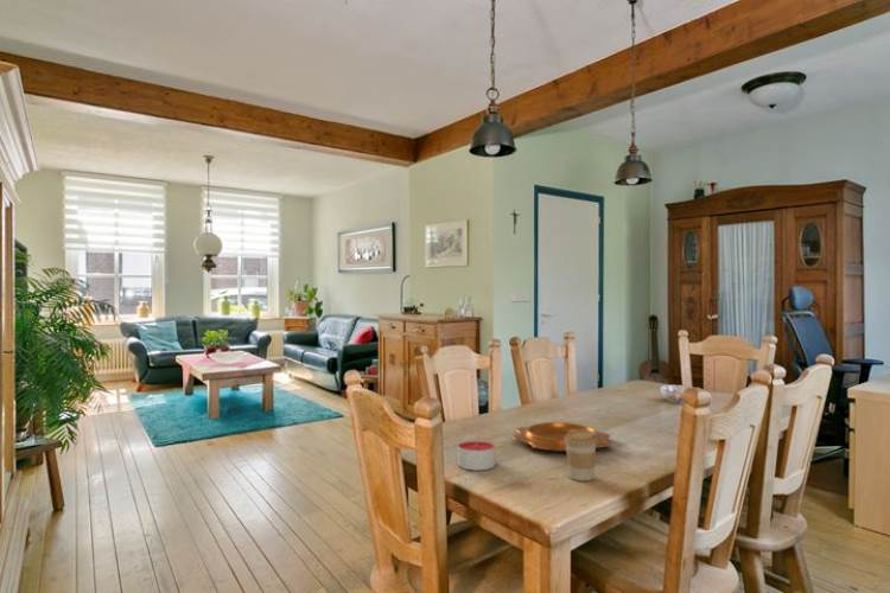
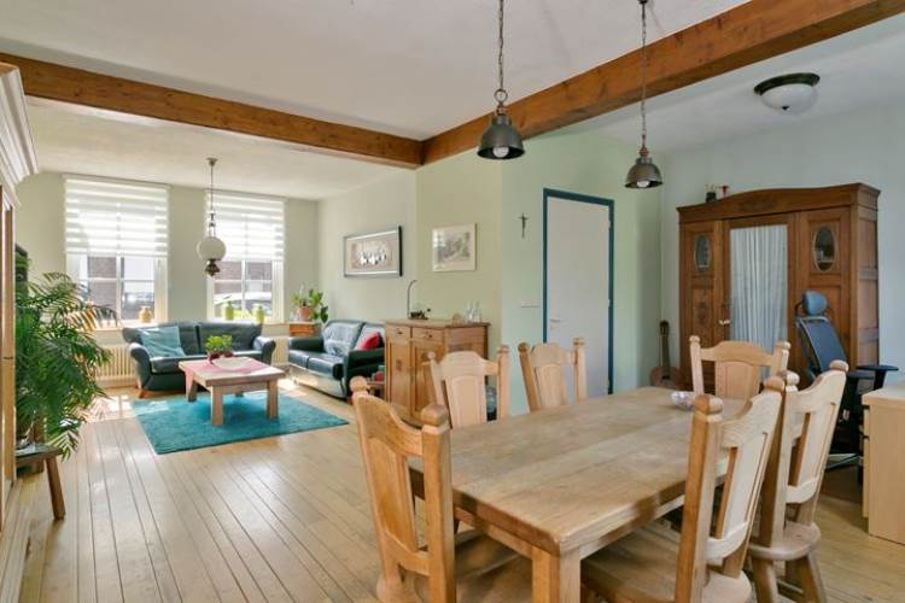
- decorative bowl (561, 435)
- coffee cup (580, 454)
- candle (476, 453)
